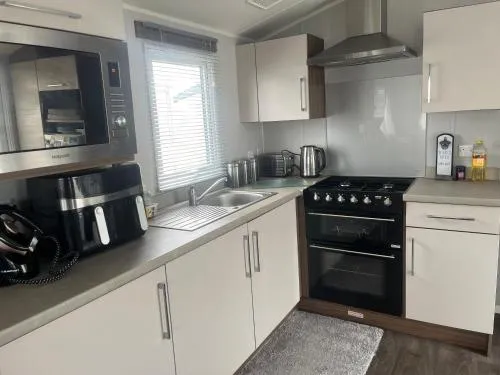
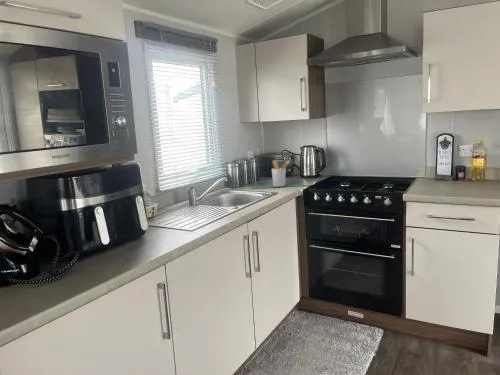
+ utensil holder (281, 172)
